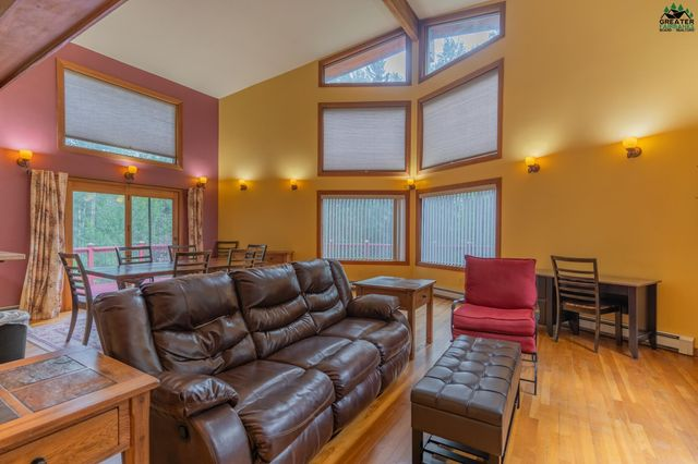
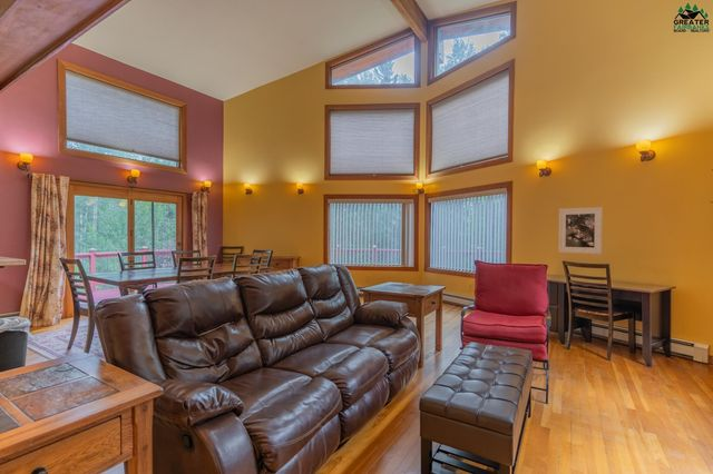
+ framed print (579, 230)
